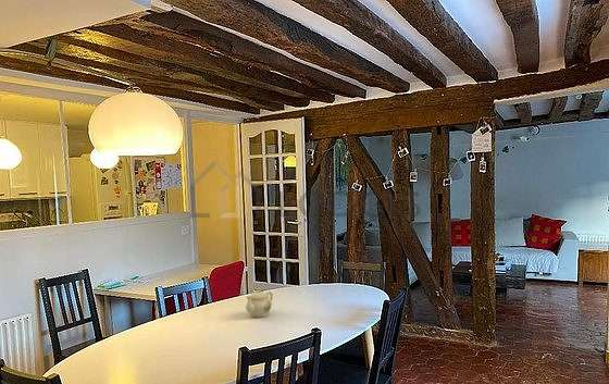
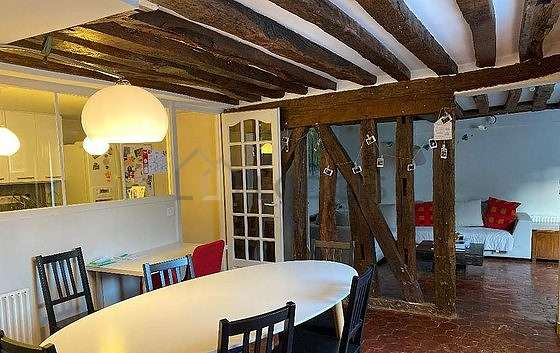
- teapot (260, 301)
